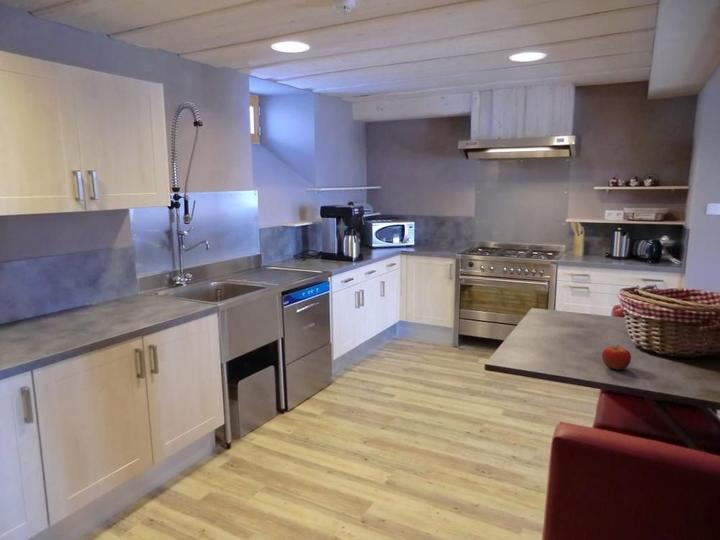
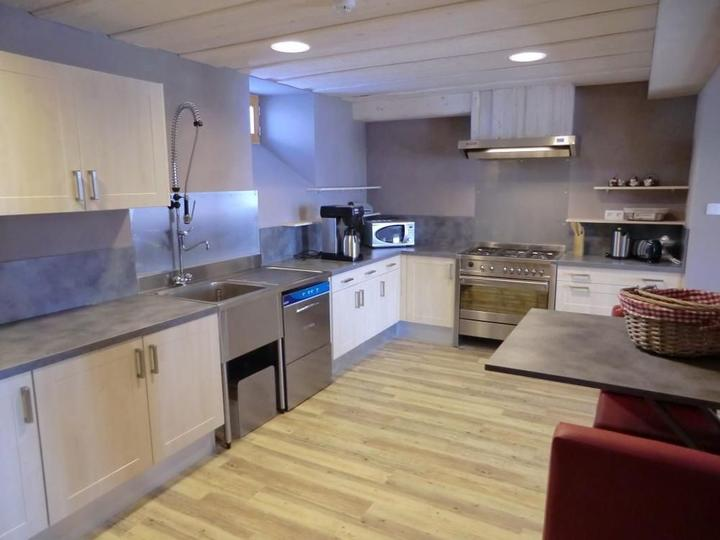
- fruit (616, 356)
